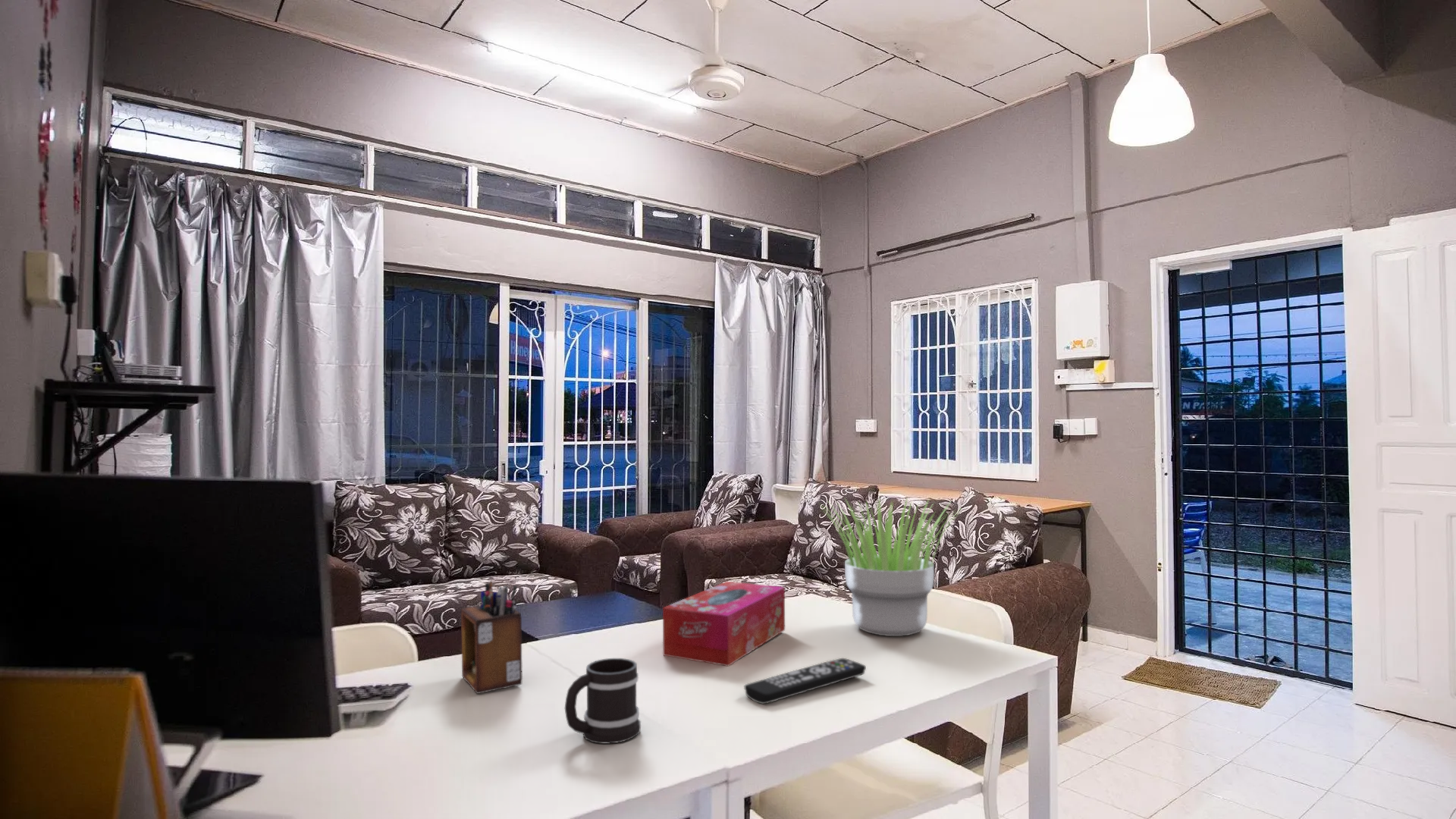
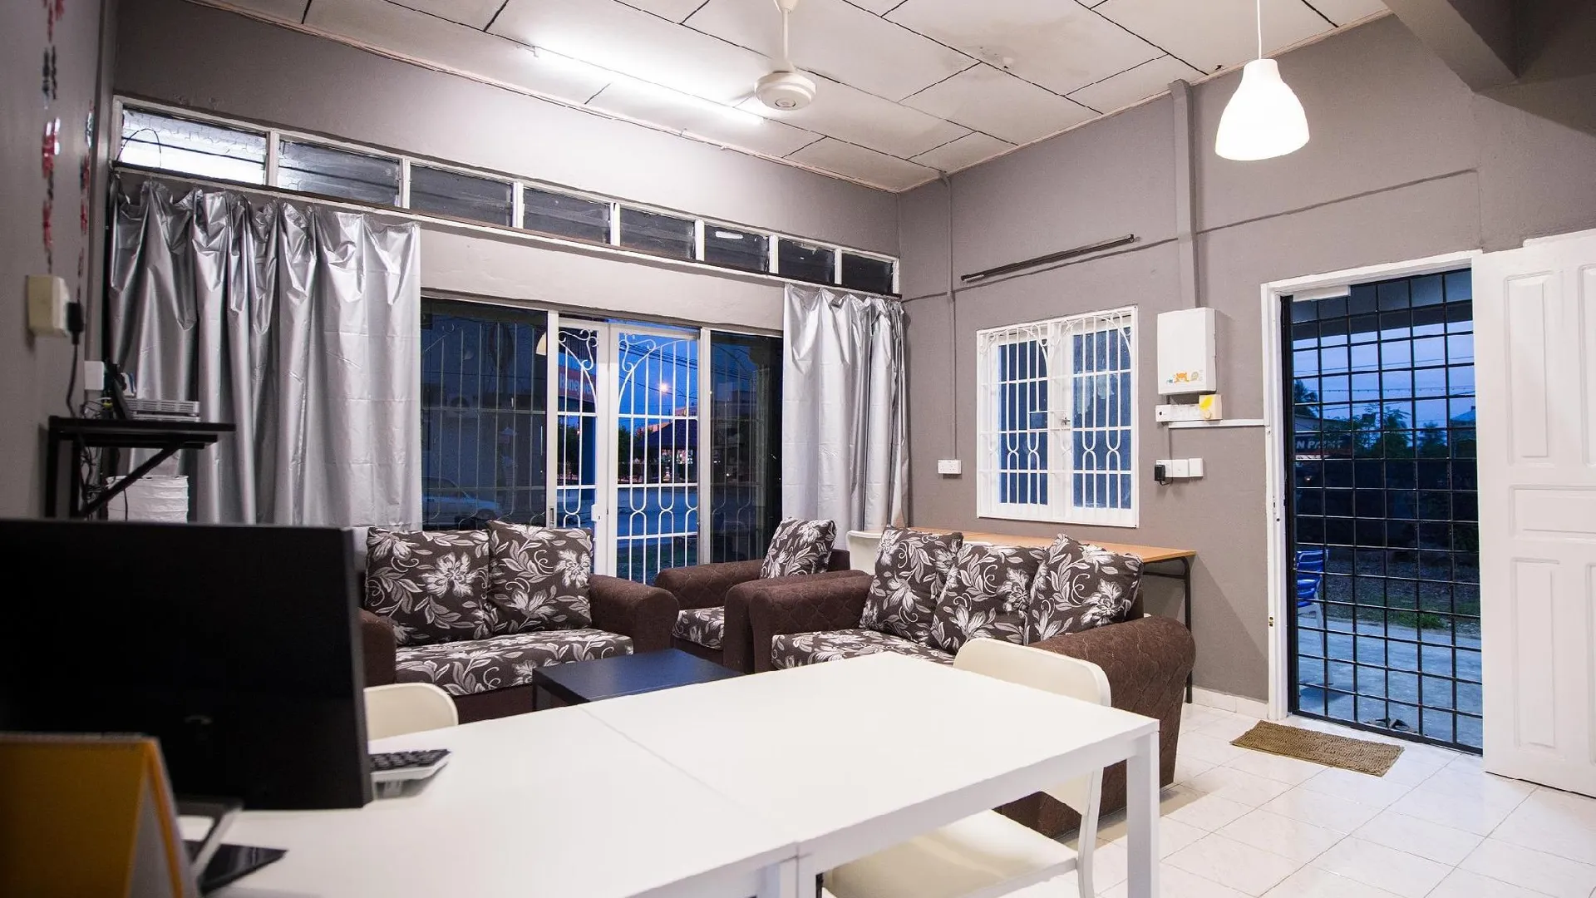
- potted plant (890, 566)
- remote control (807, 679)
- mug (602, 701)
- desk organizer (491, 632)
- tissue box (727, 619)
